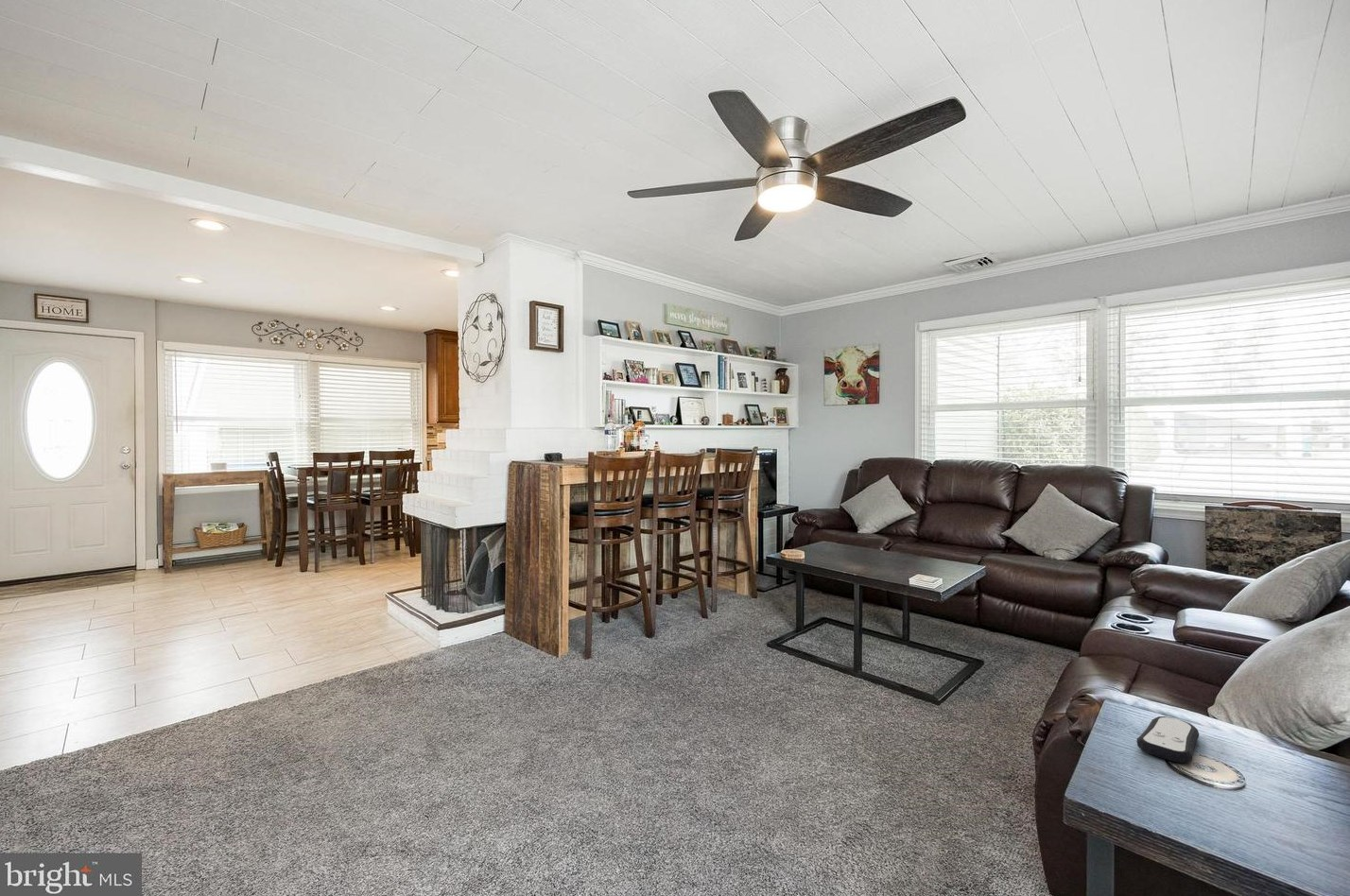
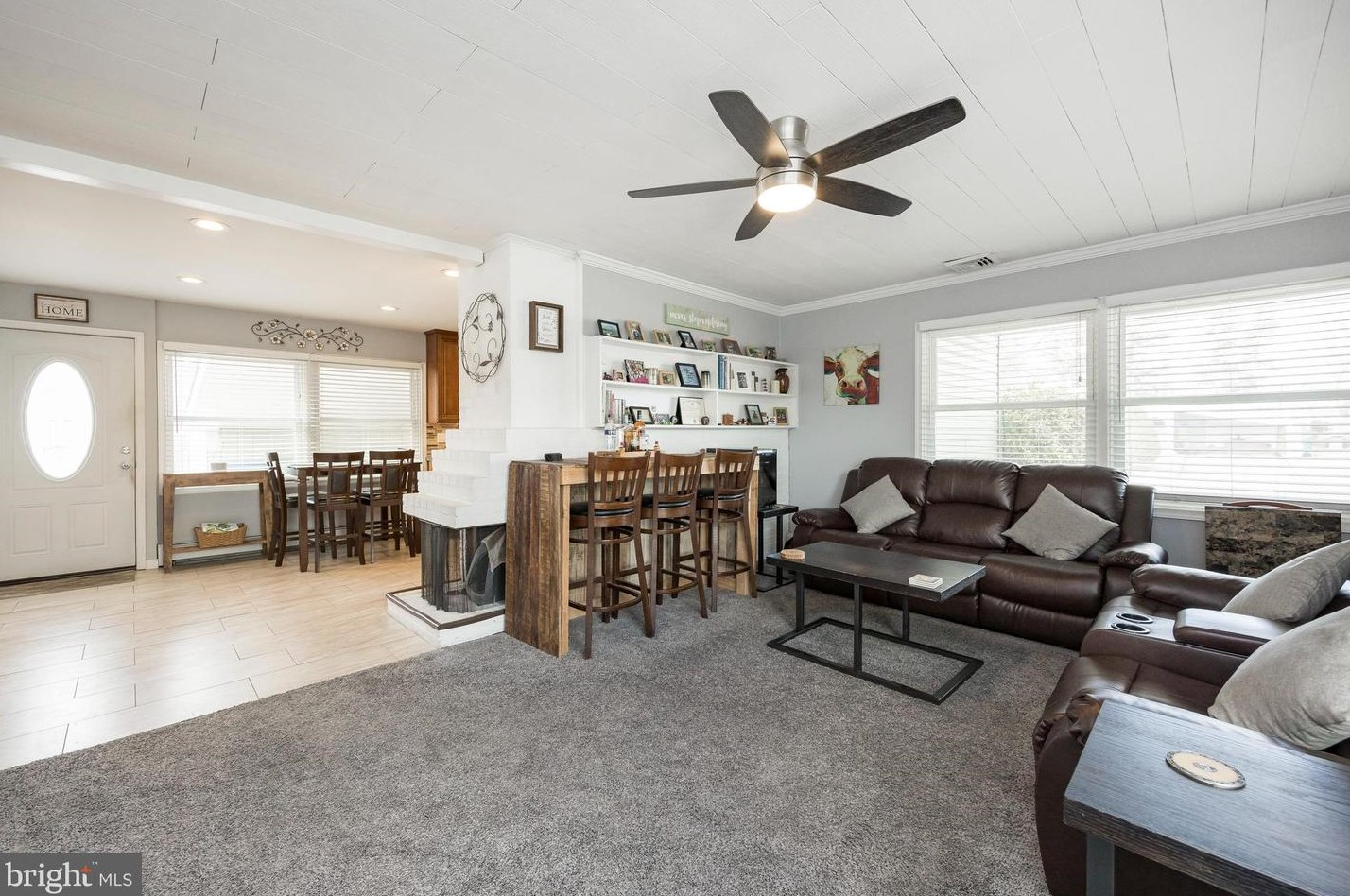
- remote control (1169, 736)
